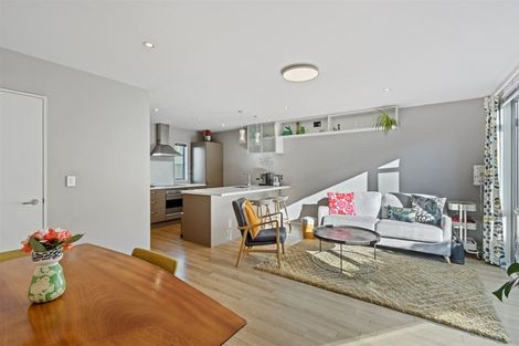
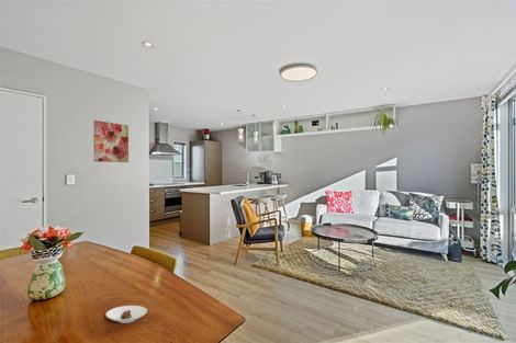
+ saucer (126, 315)
+ wall art (112, 142)
